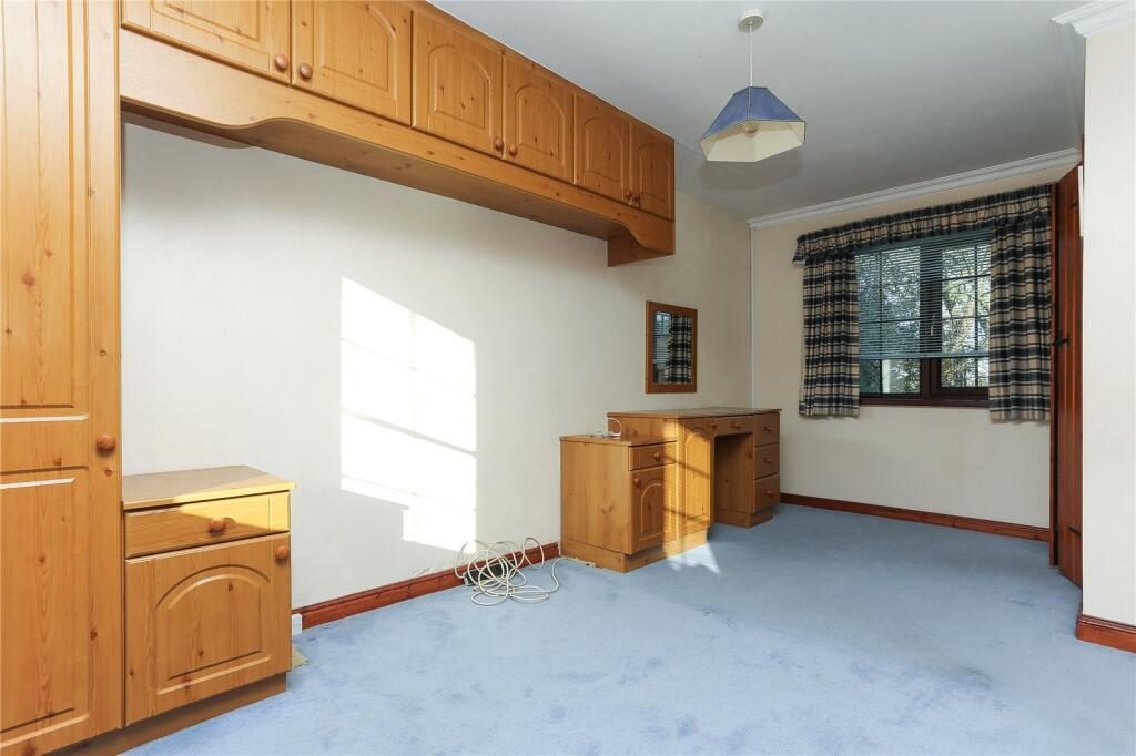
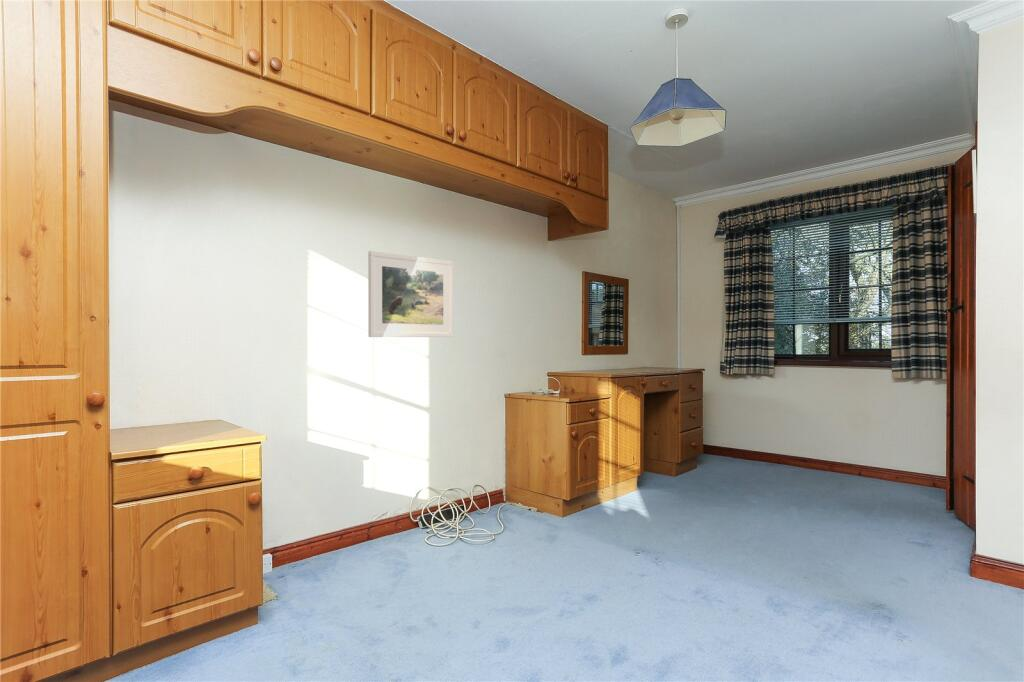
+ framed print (413, 296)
